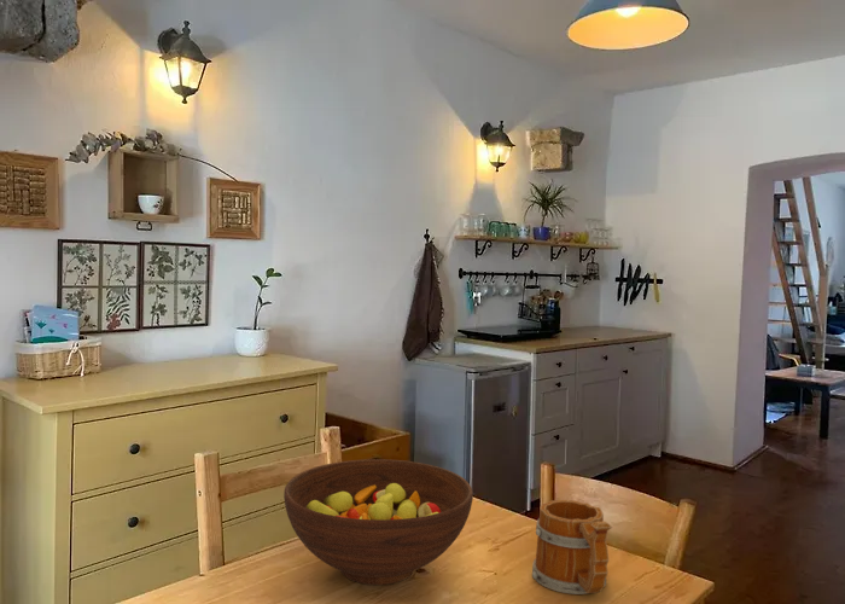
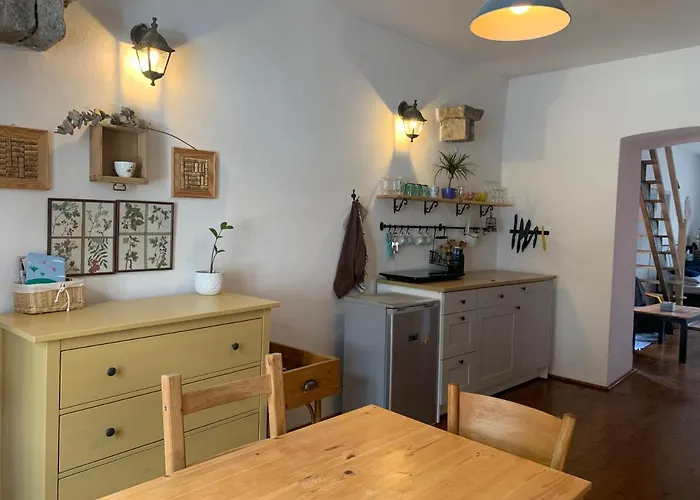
- fruit bowl (378, 528)
- mug (576, 544)
